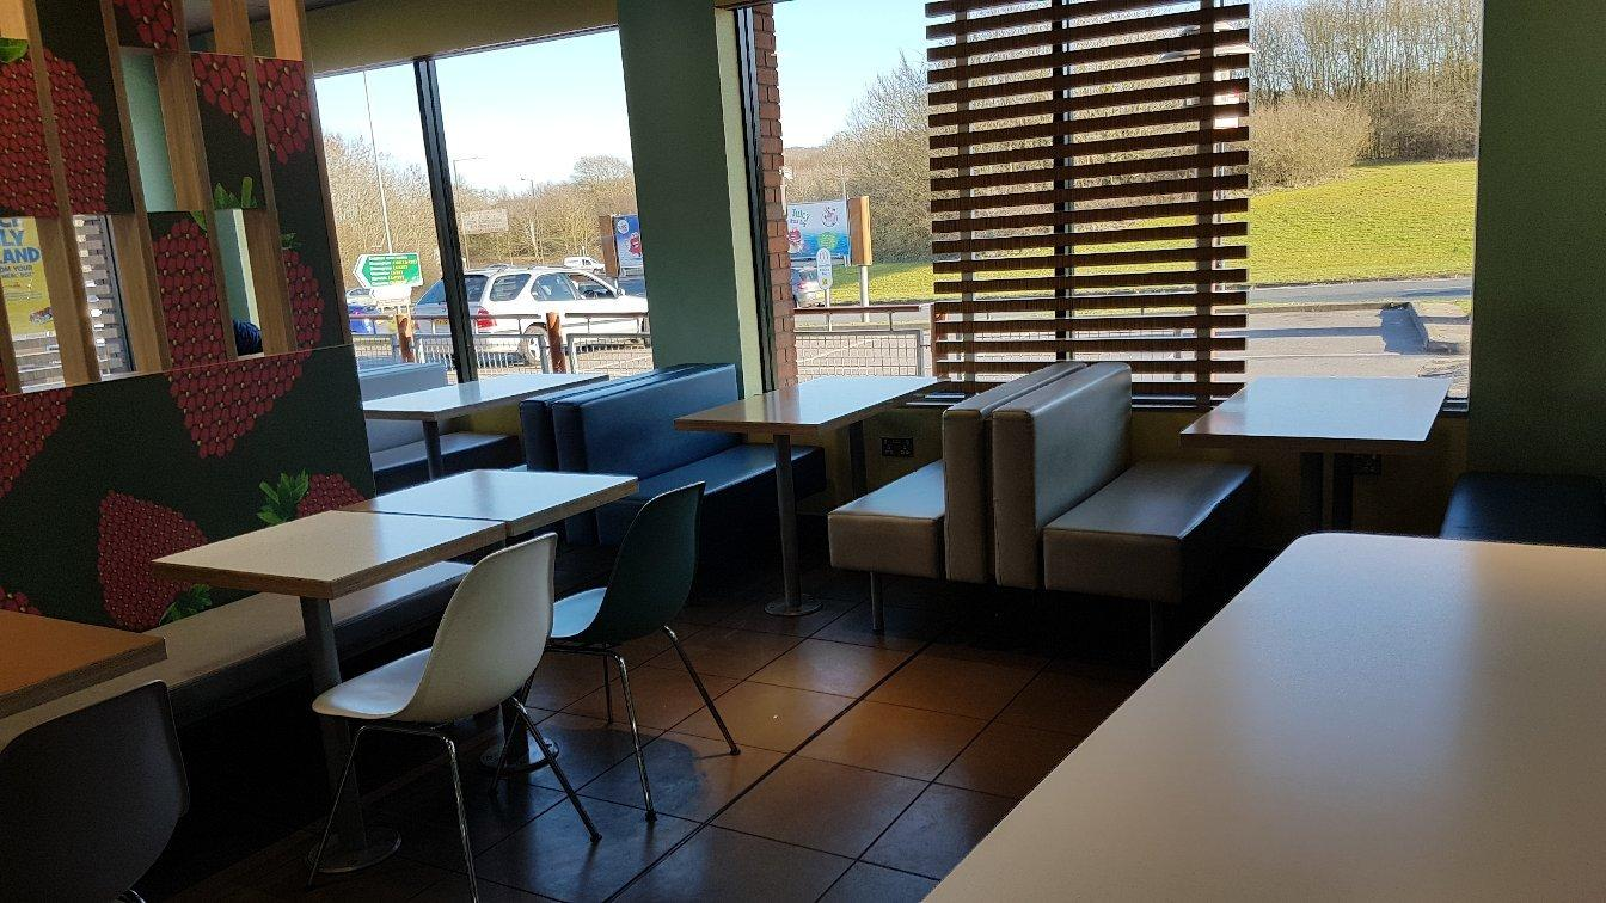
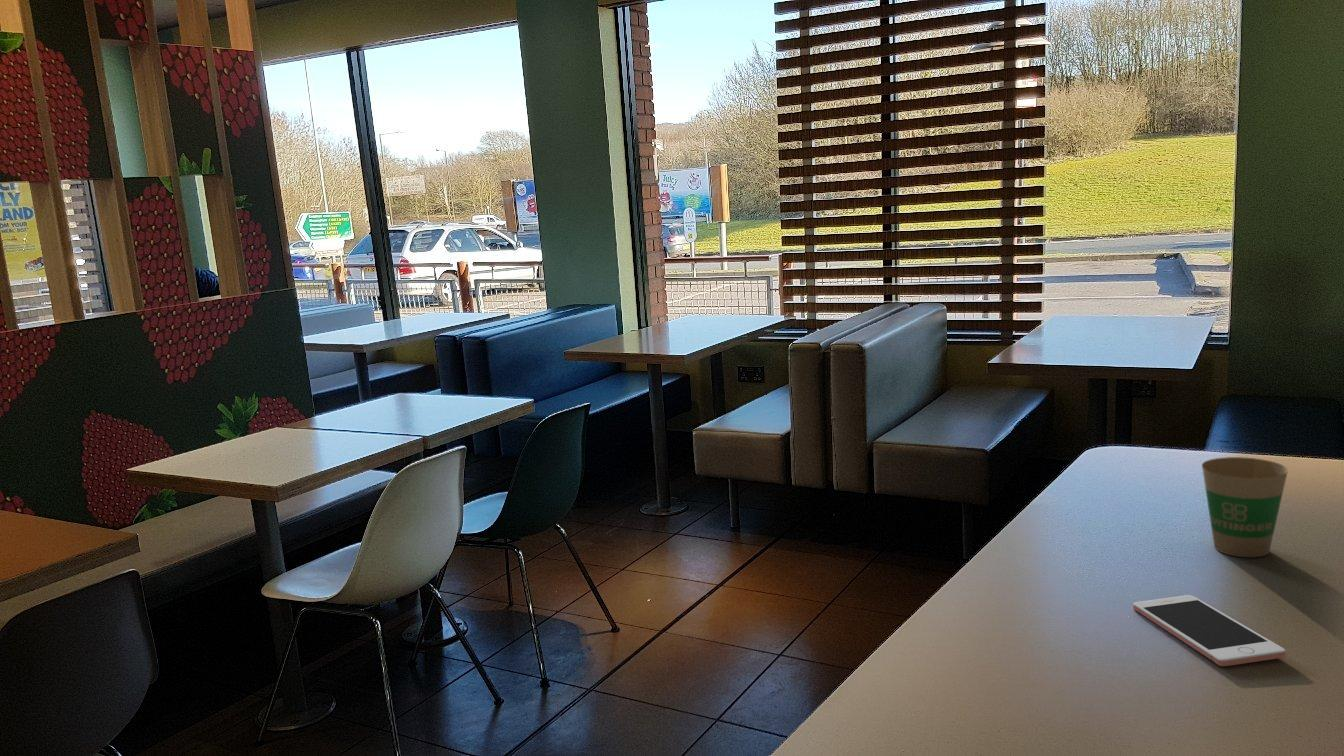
+ cell phone (1204, 628)
+ paper cup (1242, 508)
